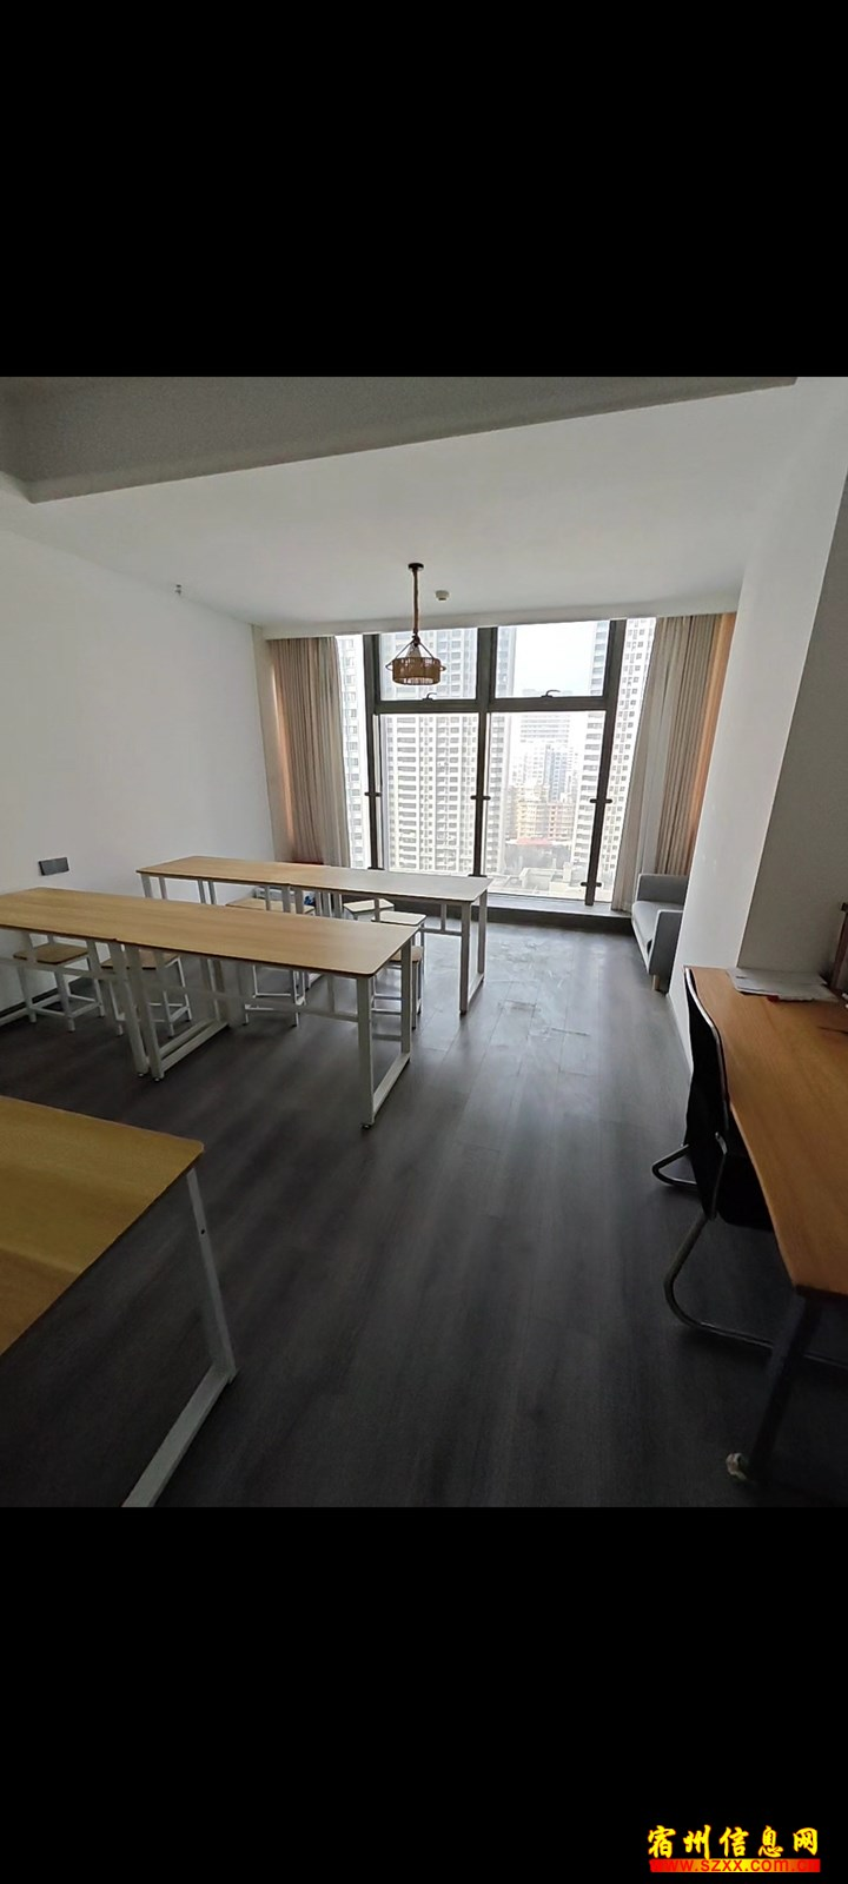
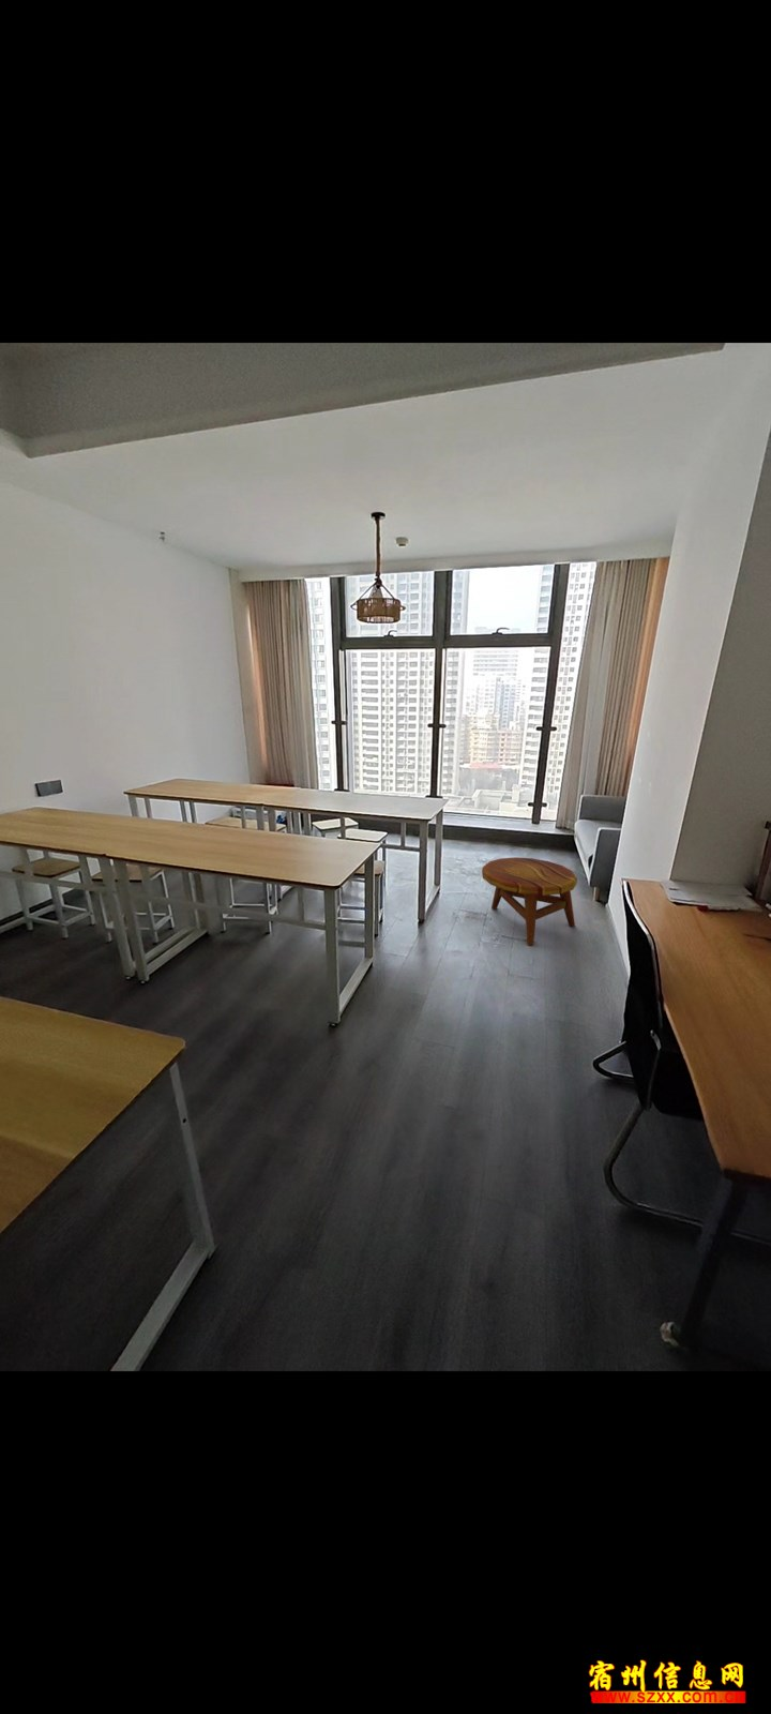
+ side table (525, 896)
